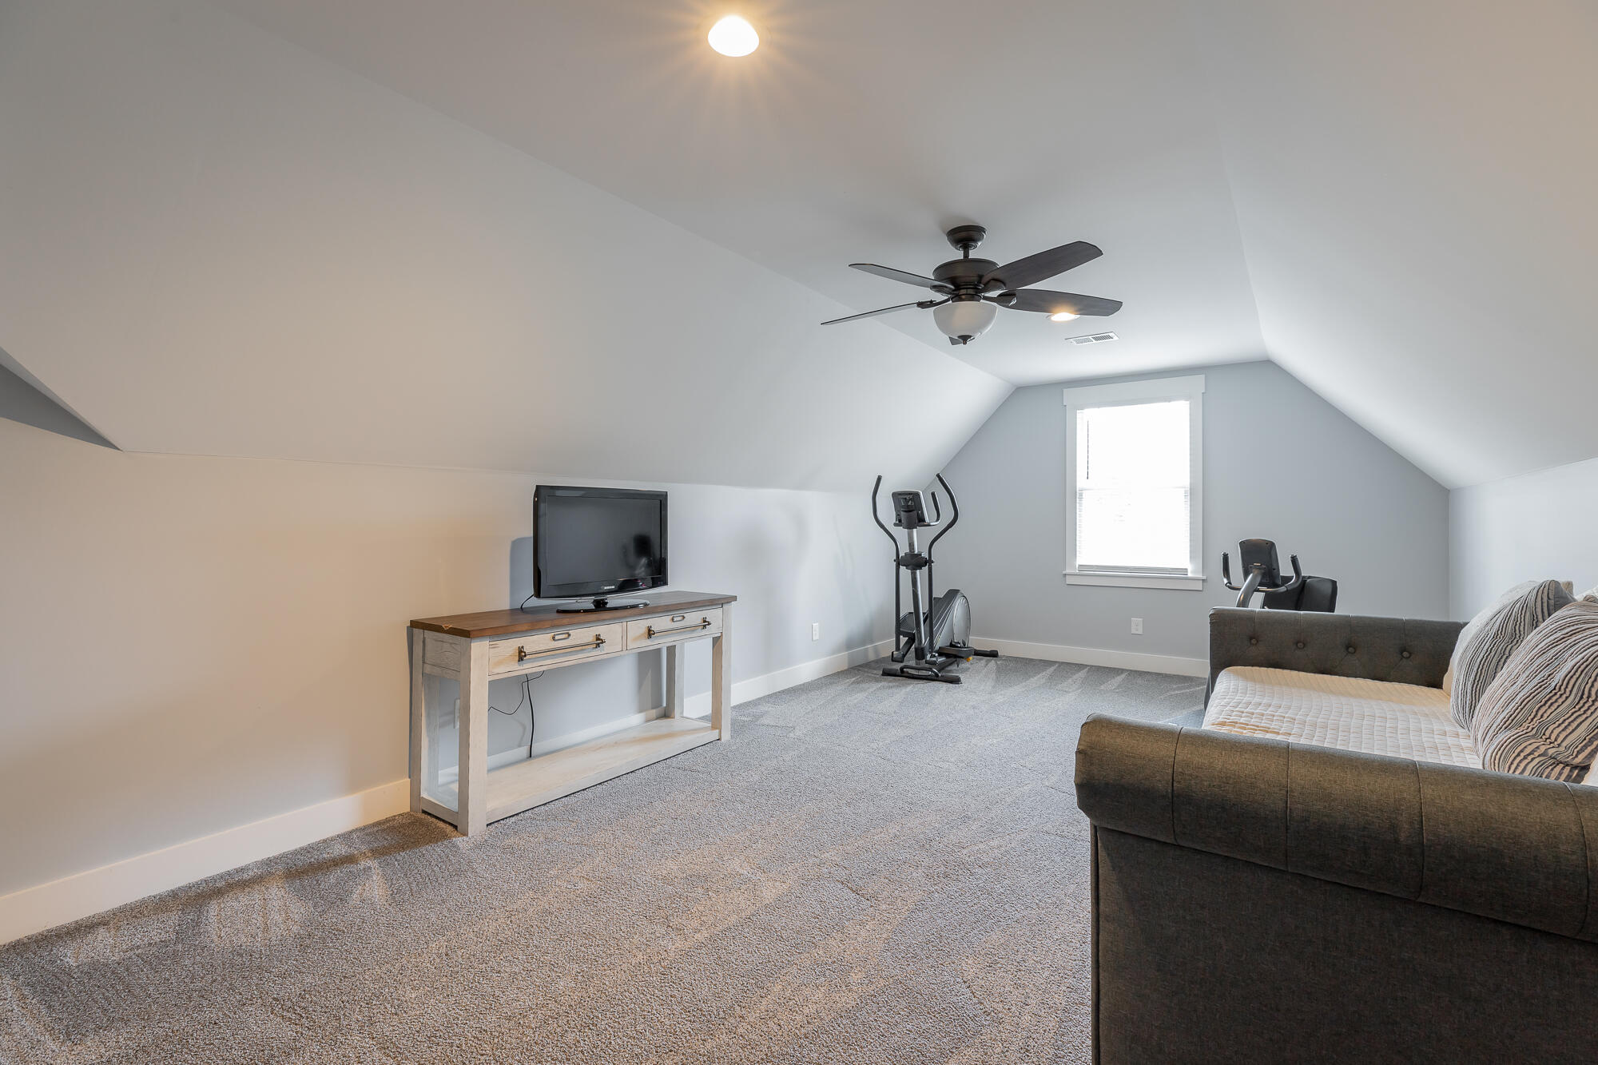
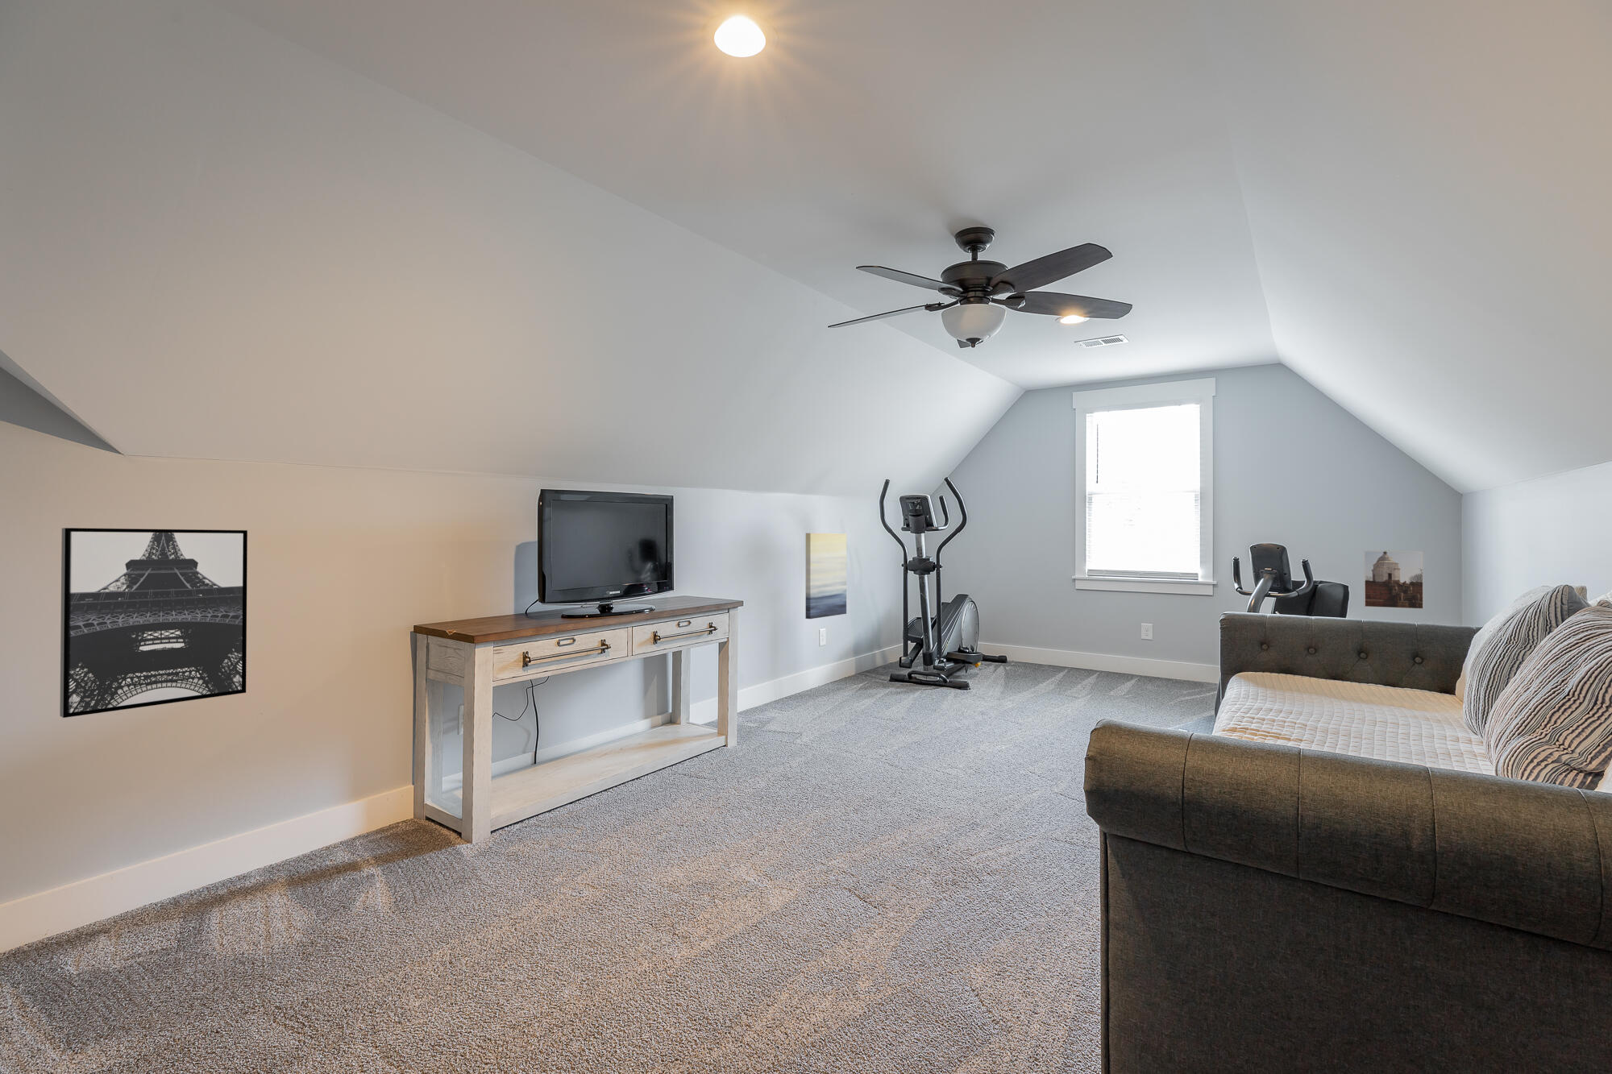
+ wall art (161, 616)
+ wall art (826, 574)
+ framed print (1393, 579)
